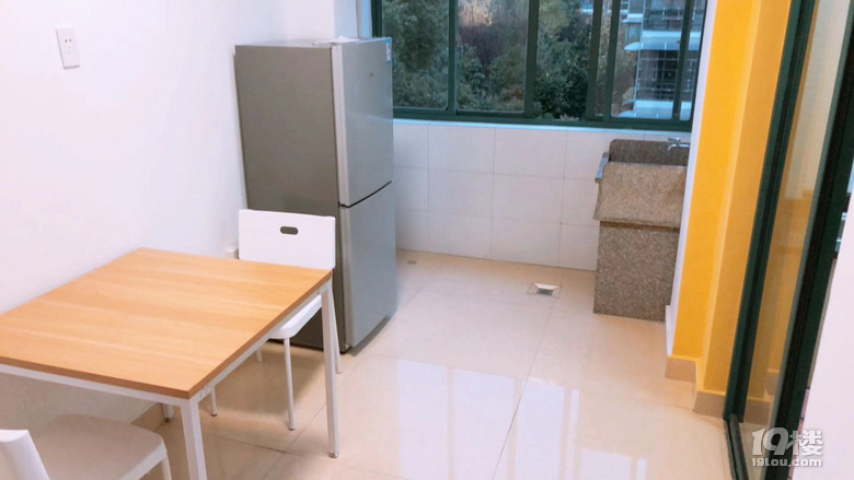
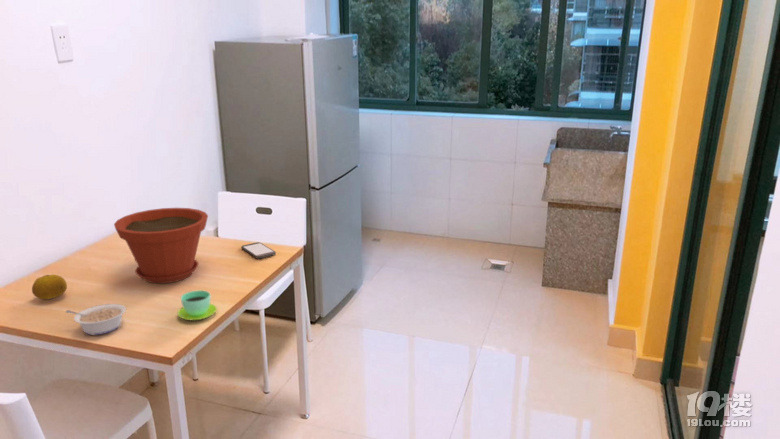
+ smartphone (258, 250)
+ cup (196, 305)
+ legume (99, 319)
+ plant pot (165, 247)
+ fruit (49, 286)
